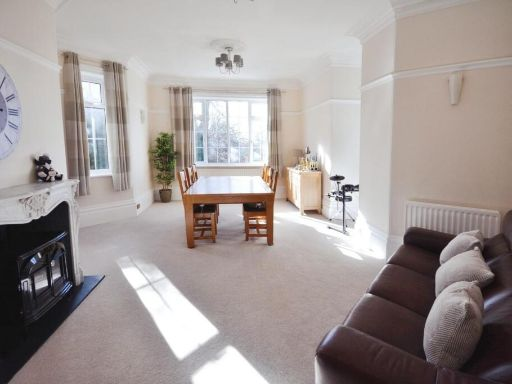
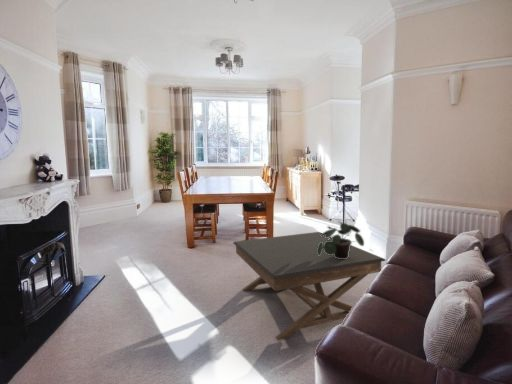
+ potted plant (339, 239)
+ coffee table (301, 276)
